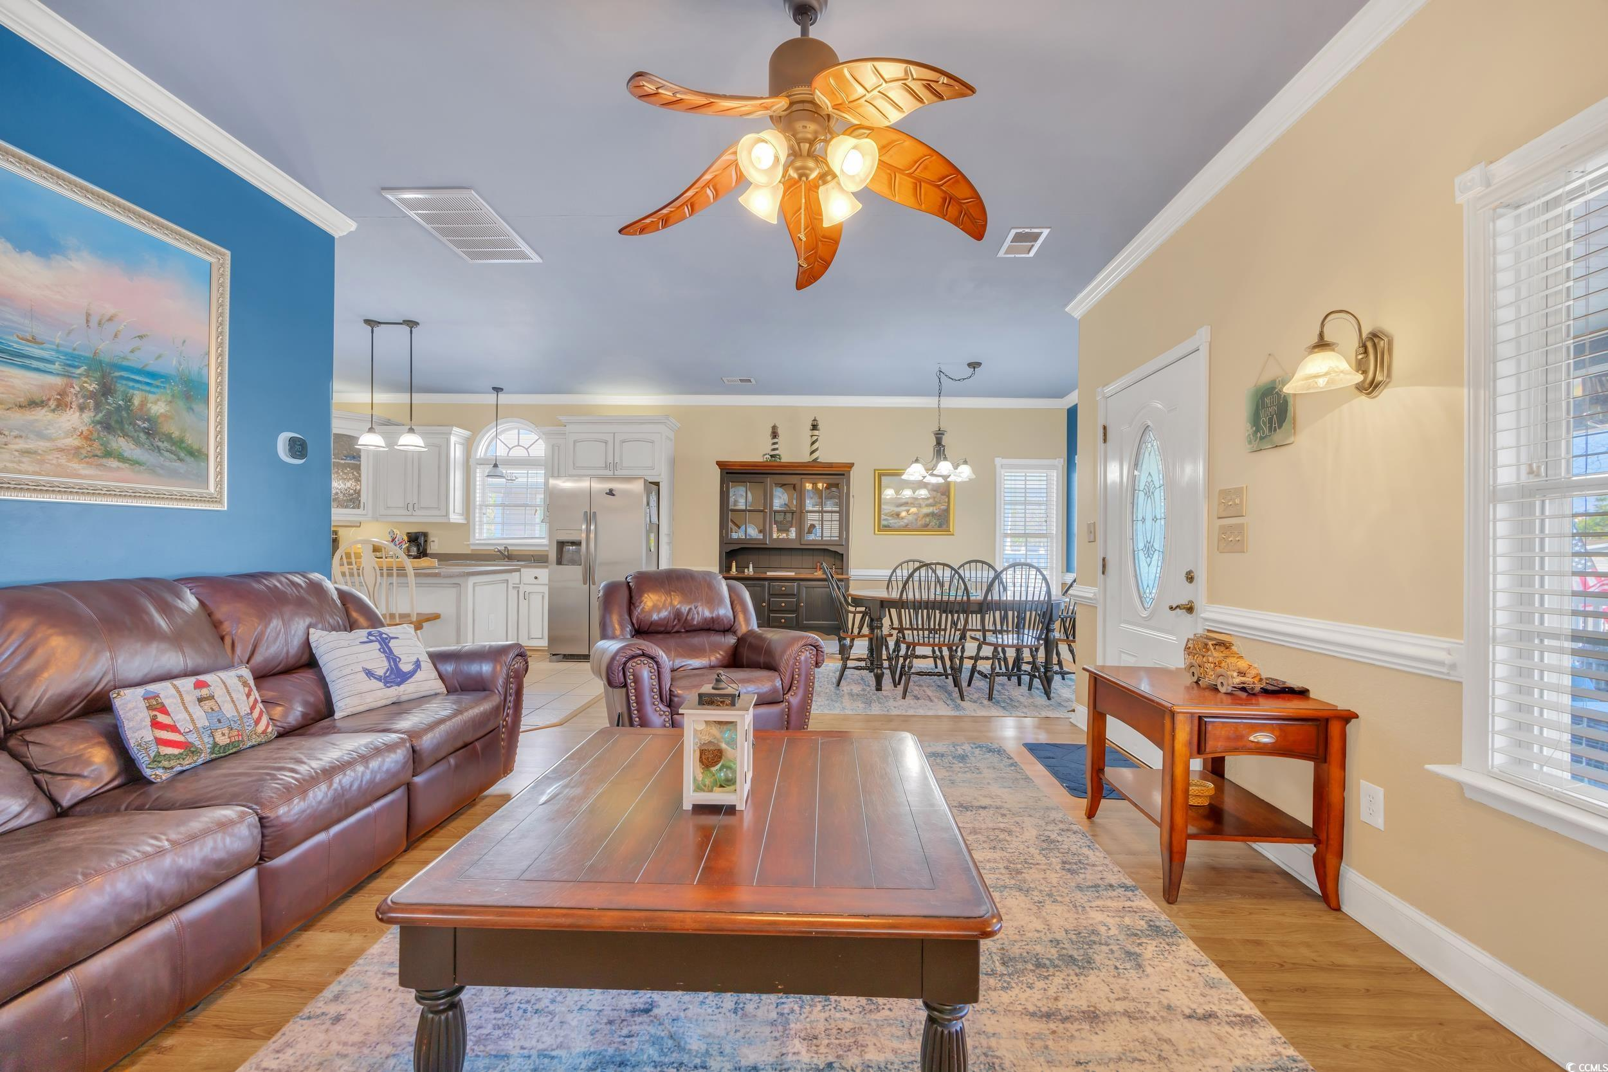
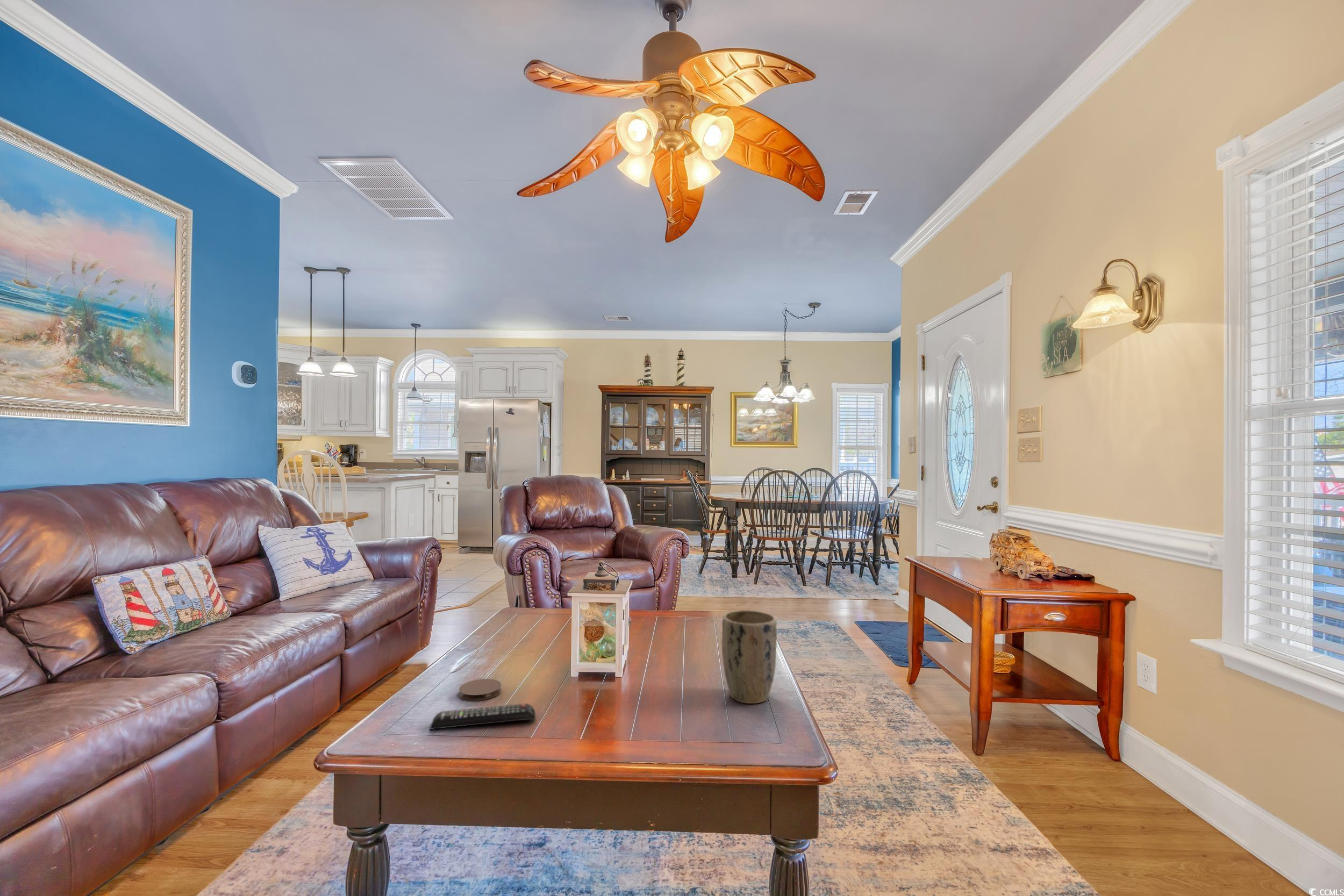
+ remote control (484, 716)
+ plant pot (748, 656)
+ coaster (480, 689)
